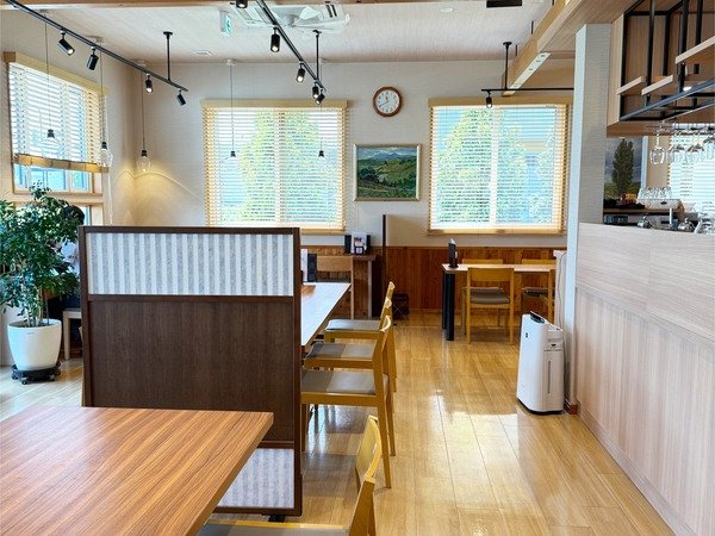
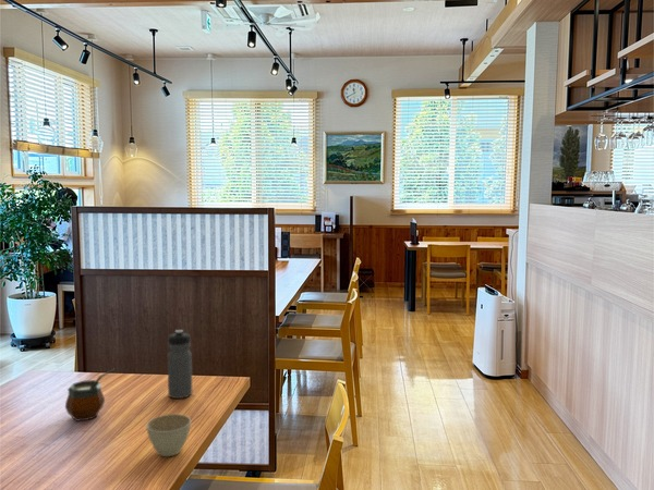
+ water bottle (179, 362)
+ flower pot (169, 437)
+ gourd (90, 392)
